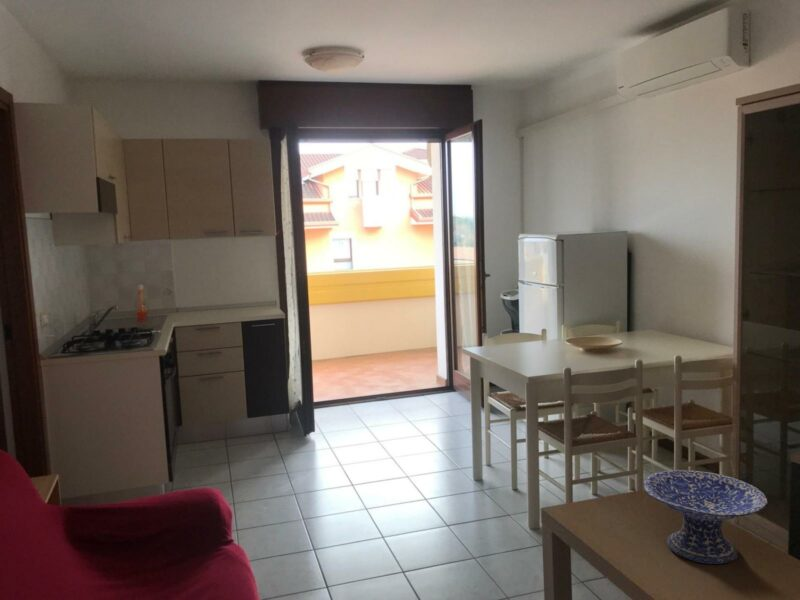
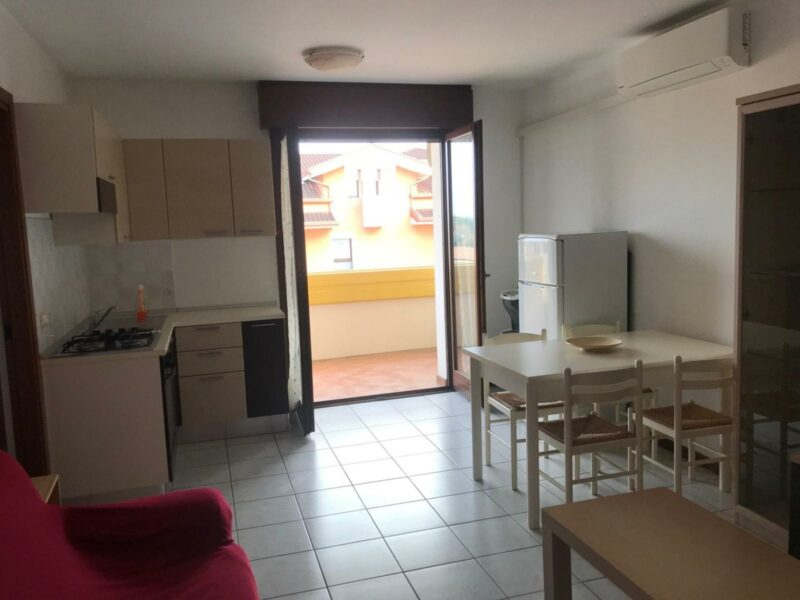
- decorative bowl (702, 518)
